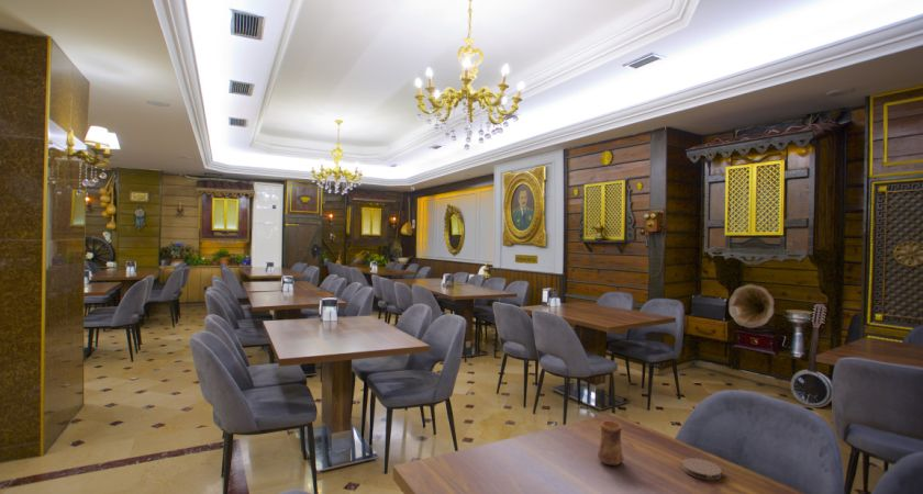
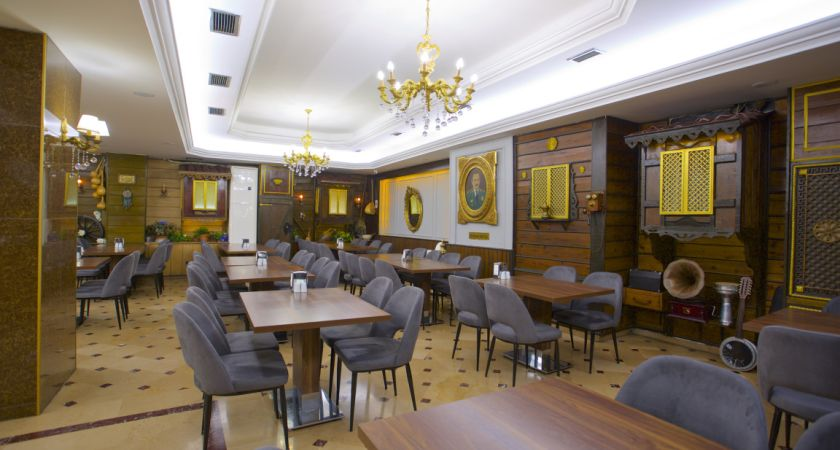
- cup (610, 442)
- coaster (701, 468)
